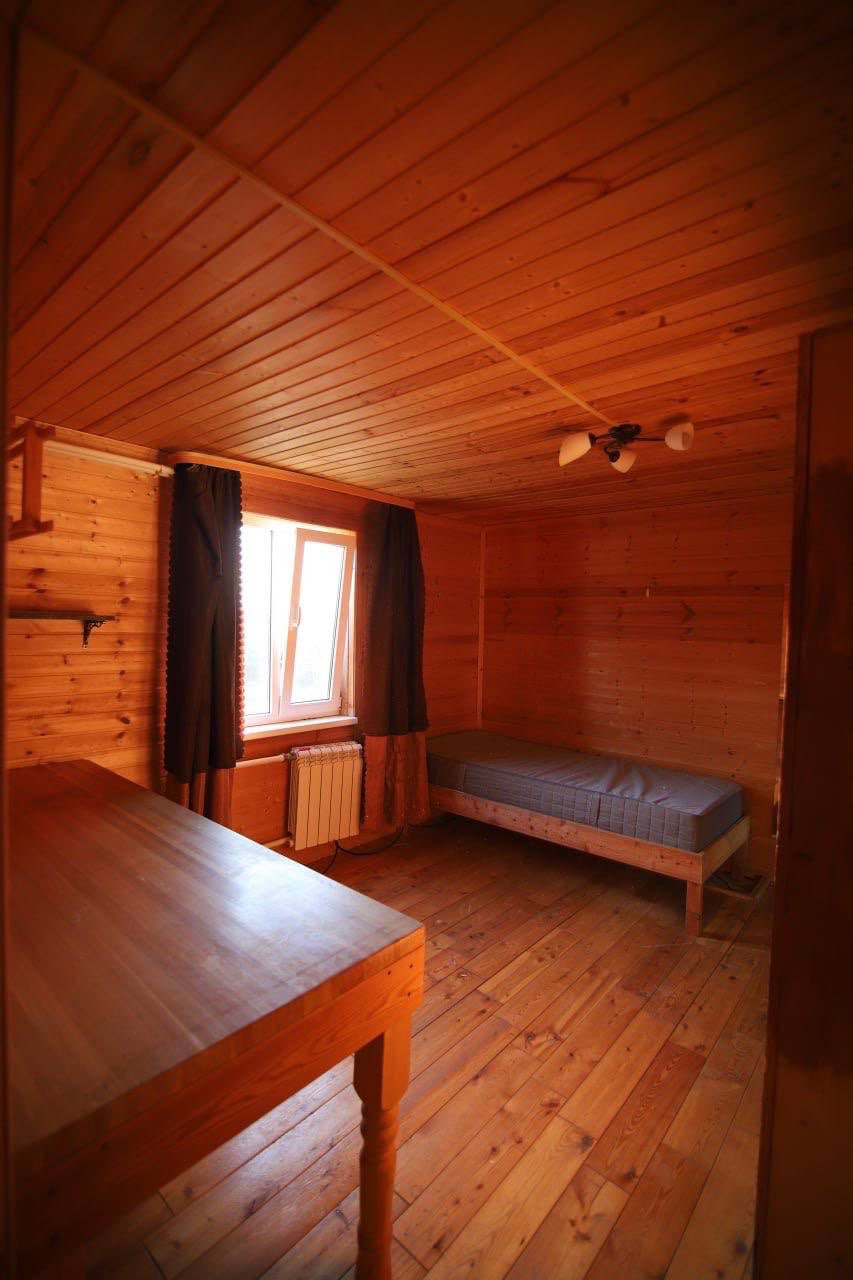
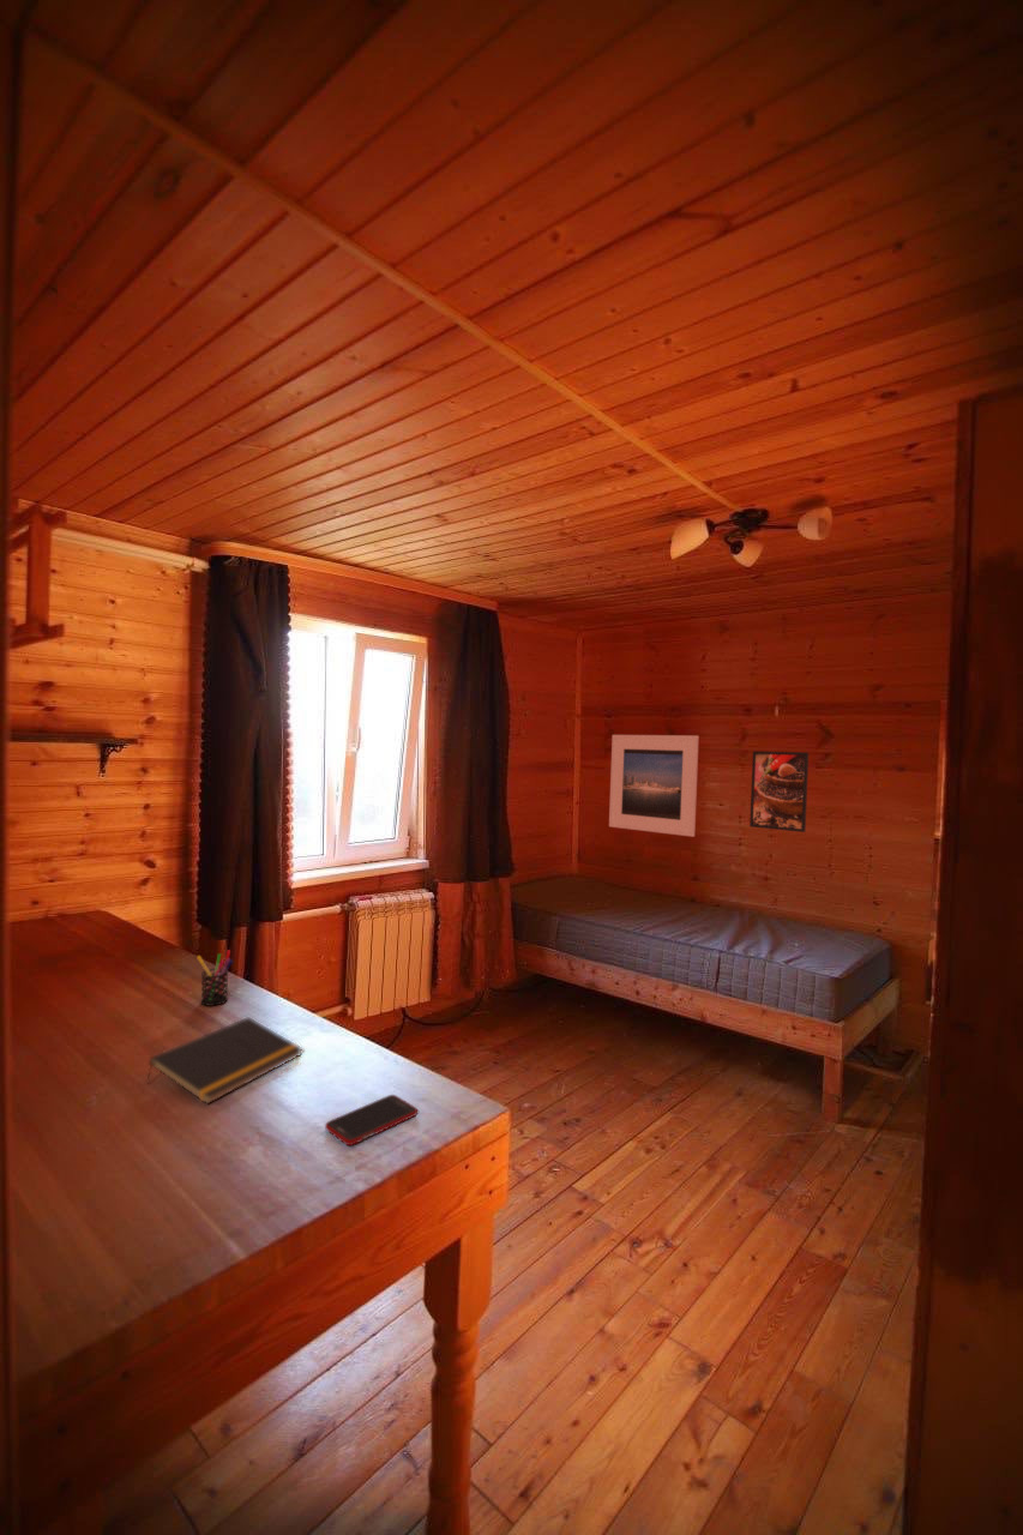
+ notepad (229, 1055)
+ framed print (778, 790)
+ cell phone (372, 1118)
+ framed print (651, 783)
+ pen holder (217, 975)
